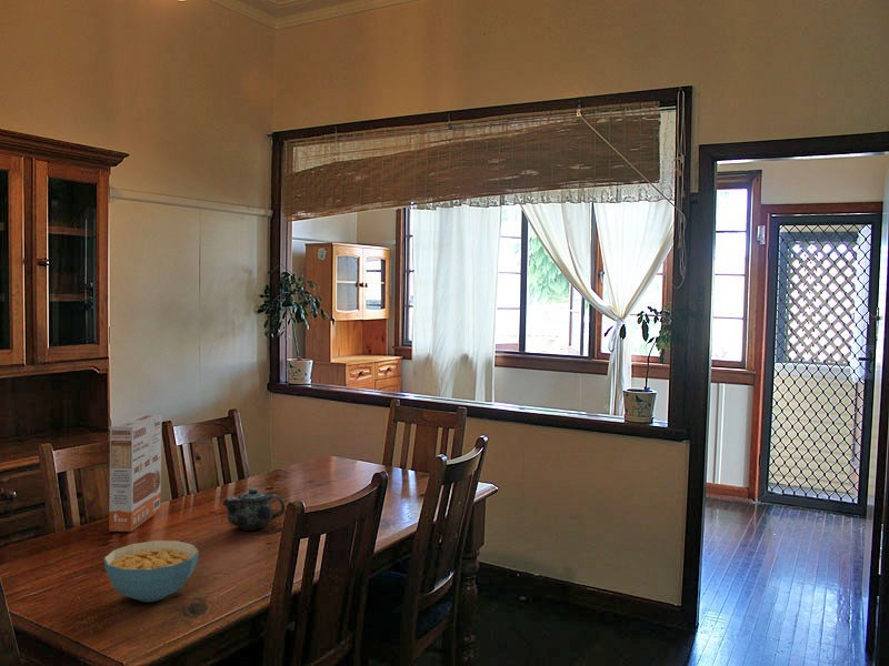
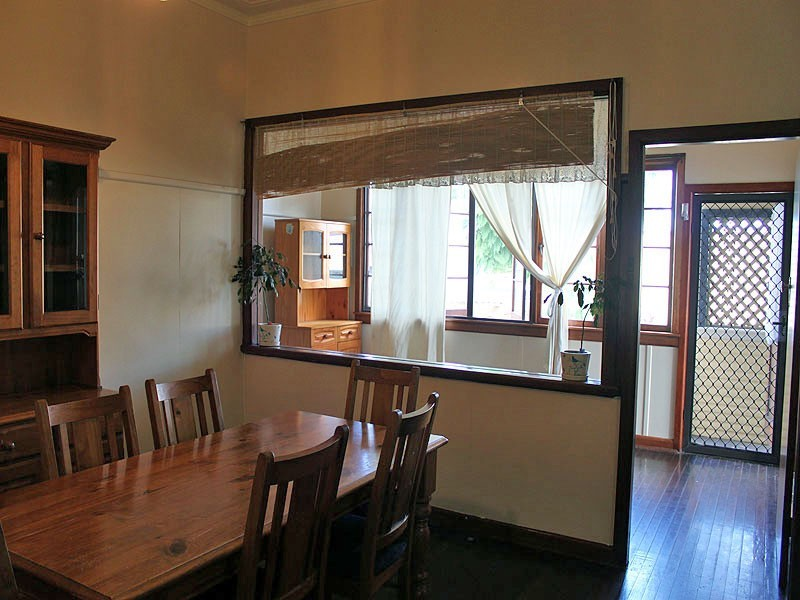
- cereal bowl (151, 575)
- cereal box (137, 470)
- chinaware (253, 507)
